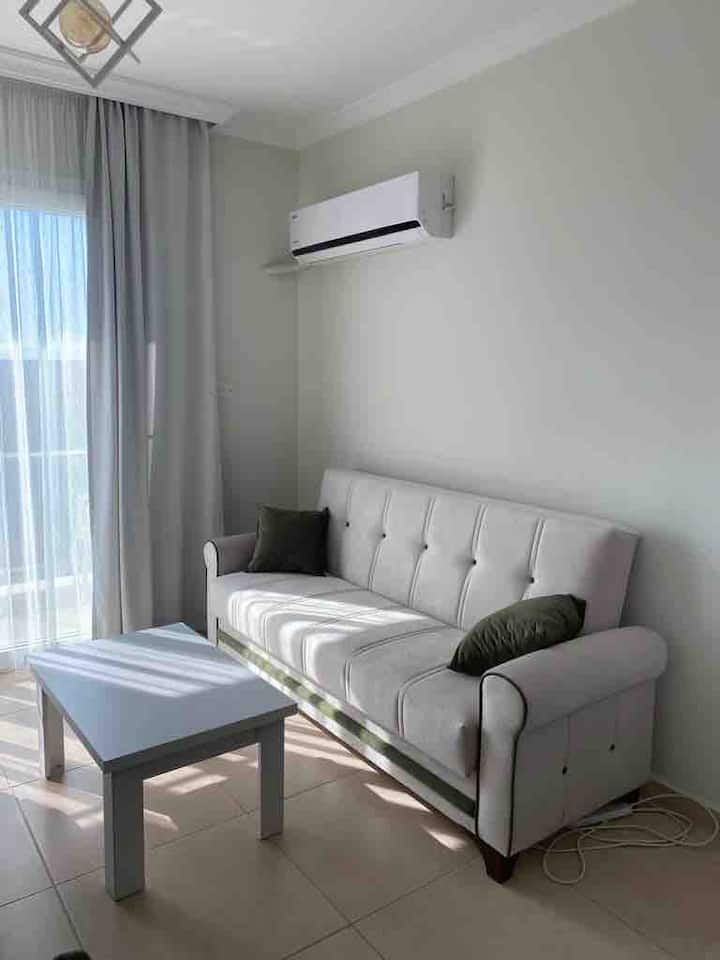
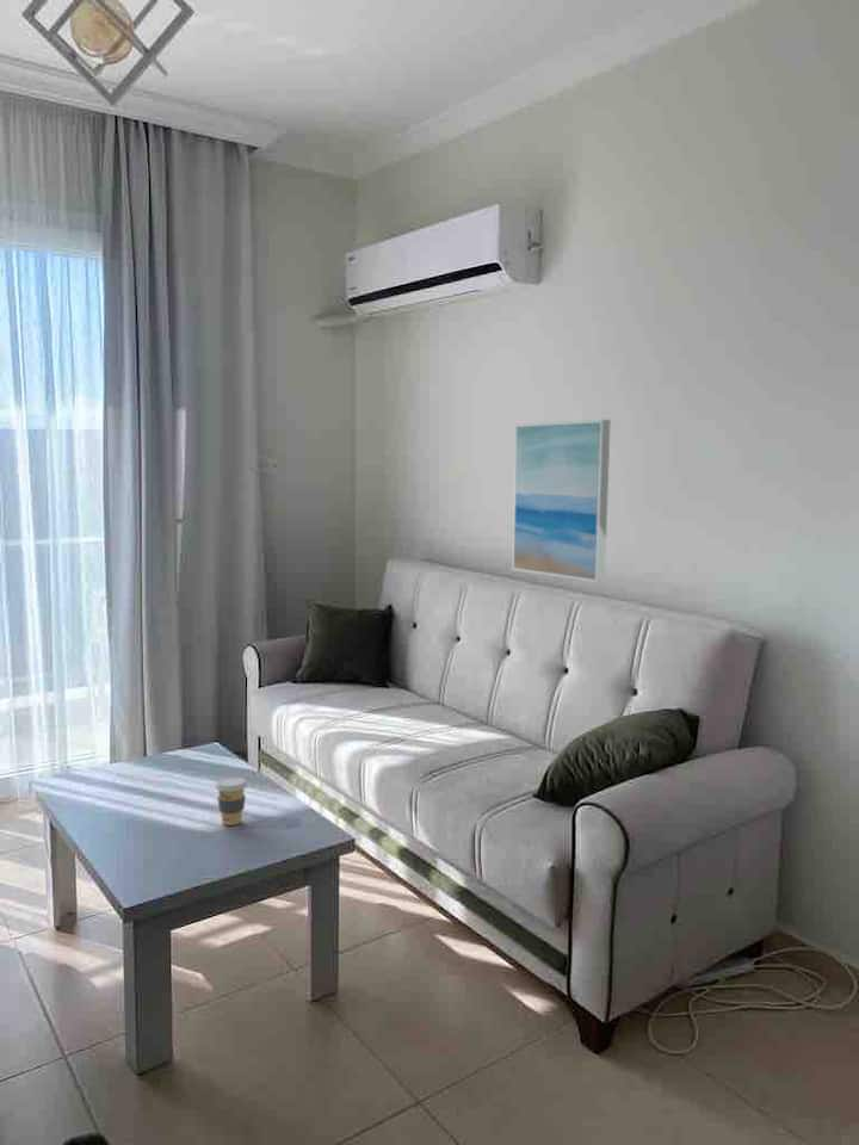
+ coffee cup (231, 802)
+ wall art (557, 500)
